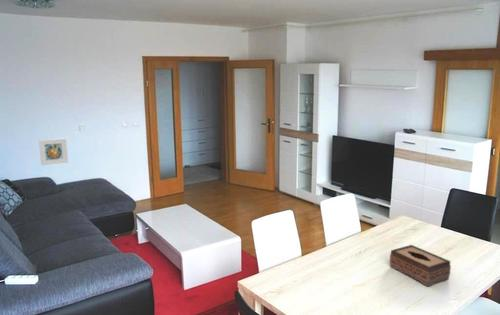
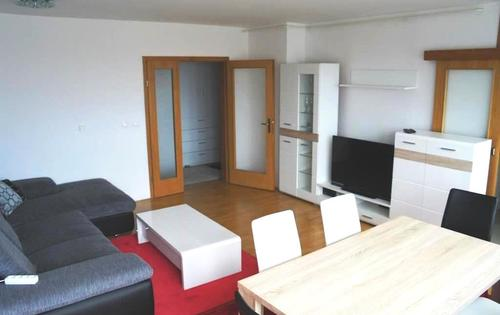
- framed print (53, 151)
- tissue box (419, 264)
